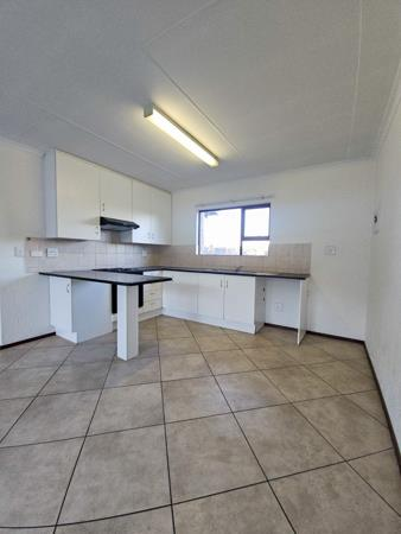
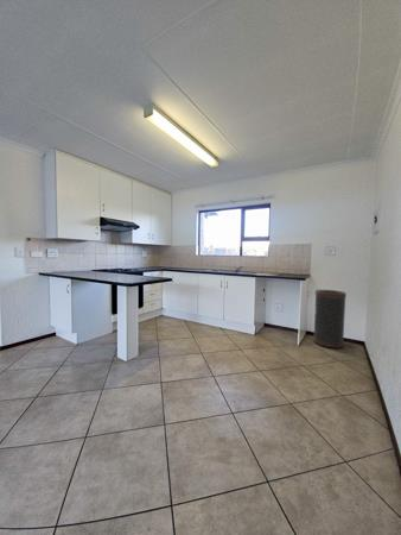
+ trash can (329, 317)
